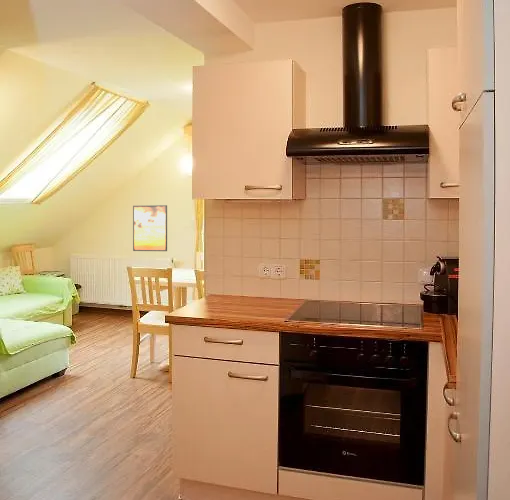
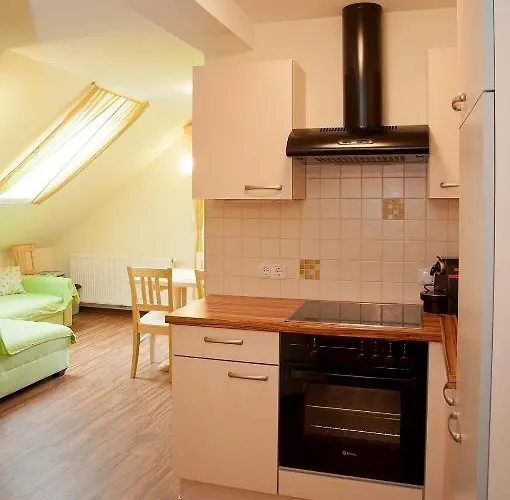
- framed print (149, 228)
